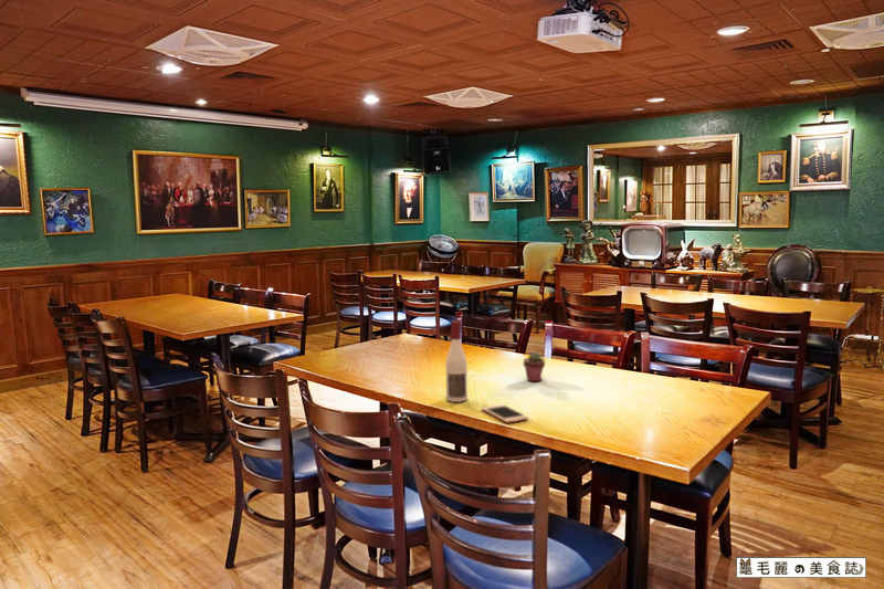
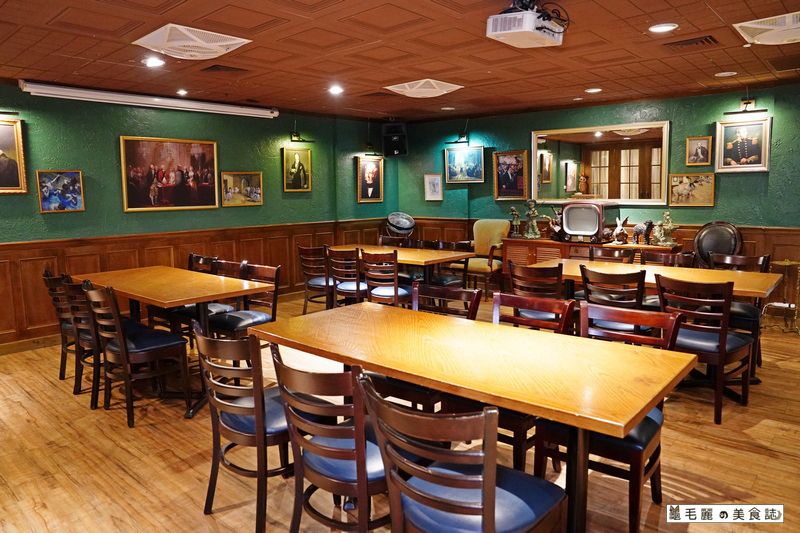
- cell phone (504, 412)
- potted succulent (534, 366)
- alcohol (455, 360)
